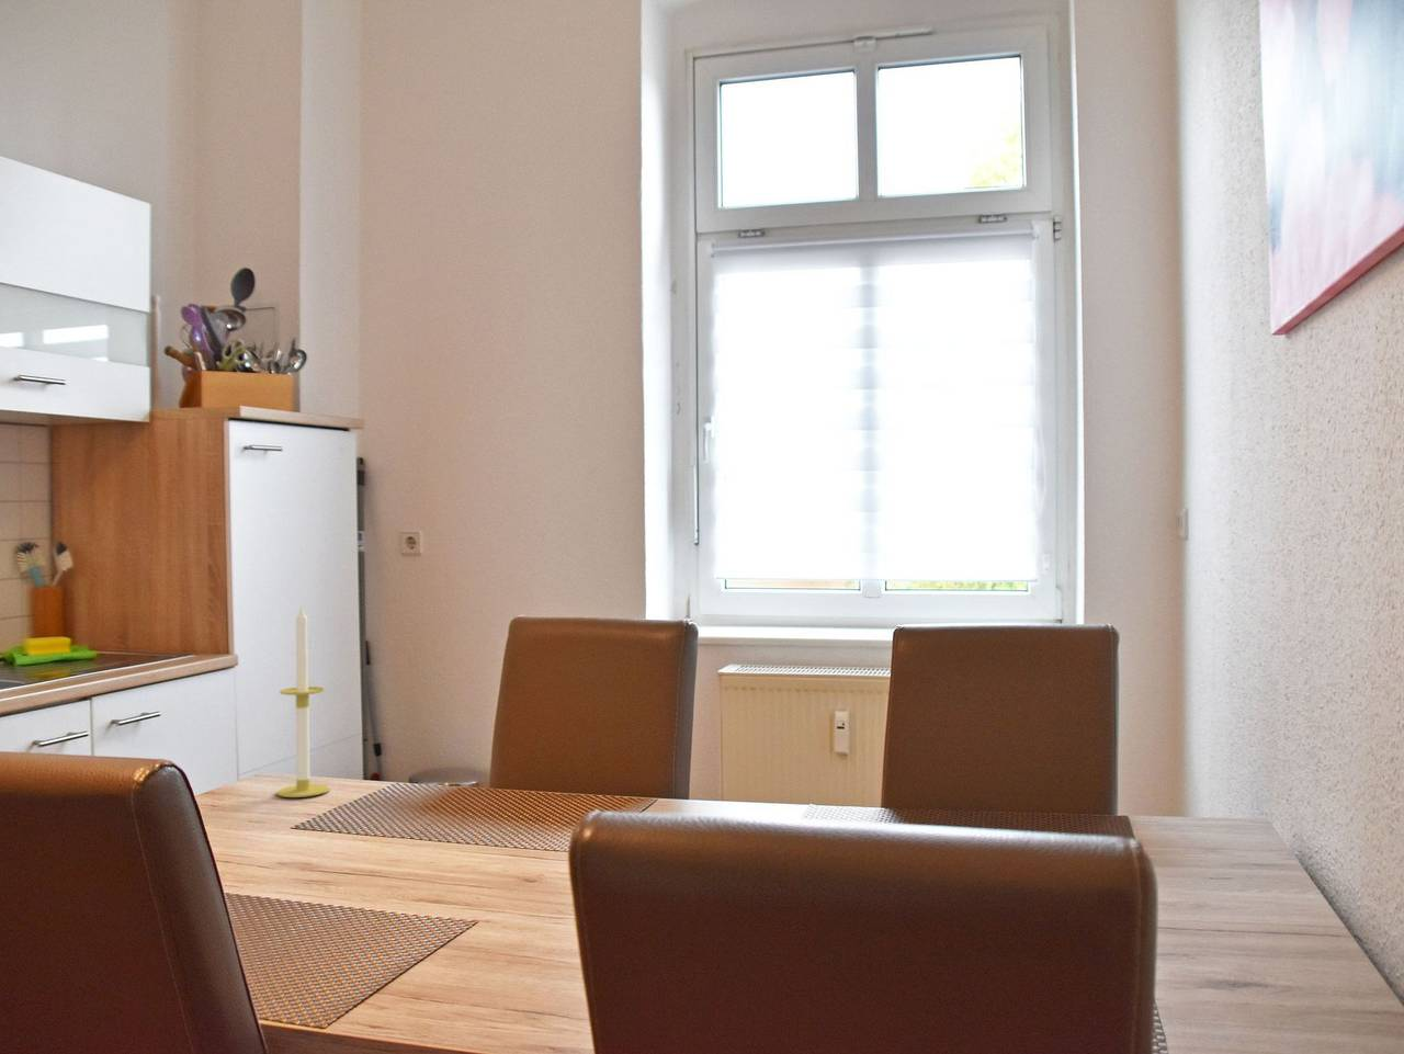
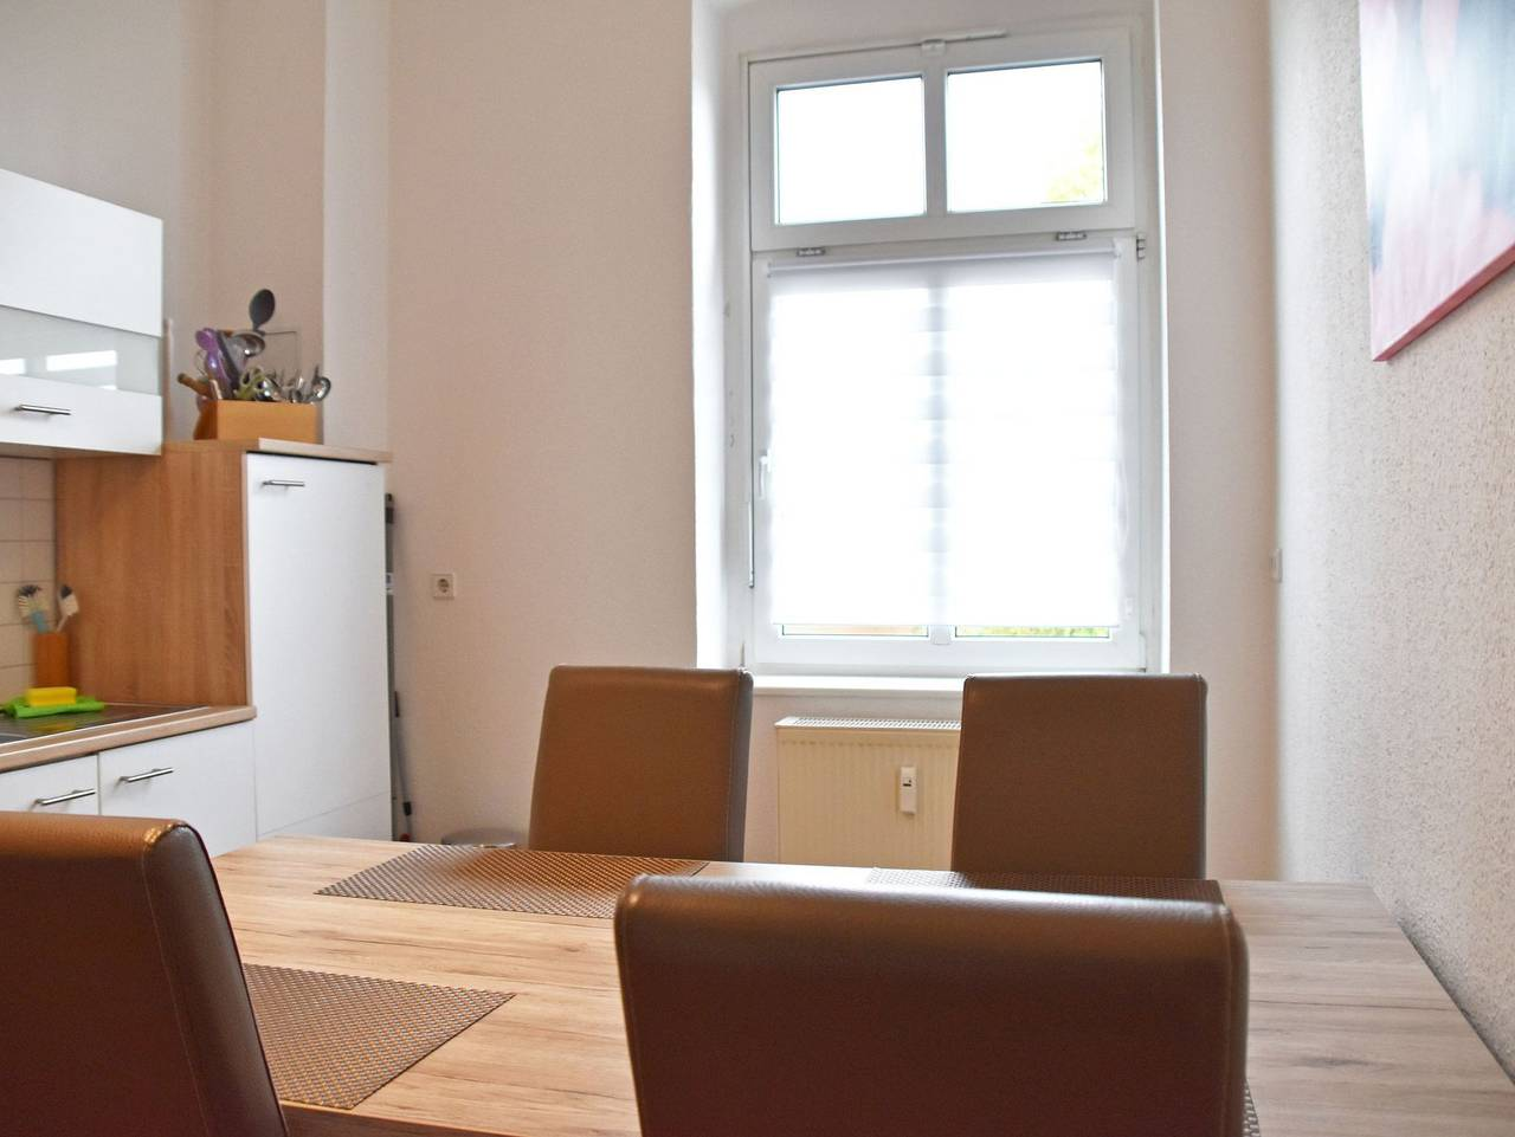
- candle (301, 698)
